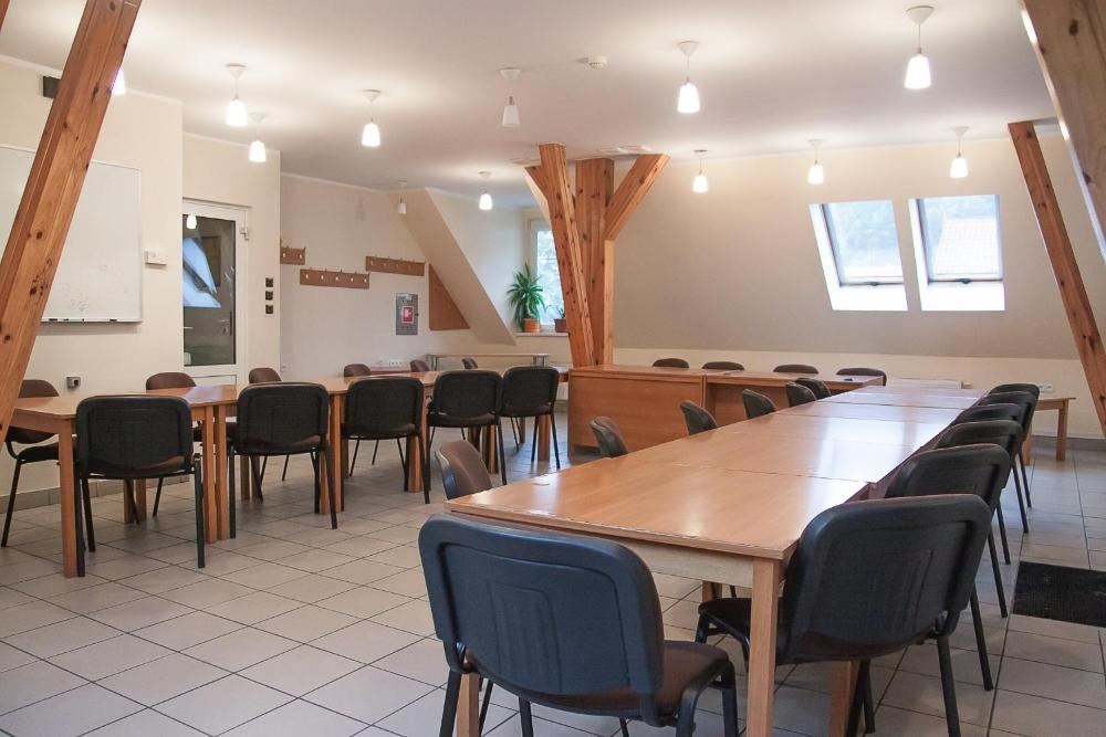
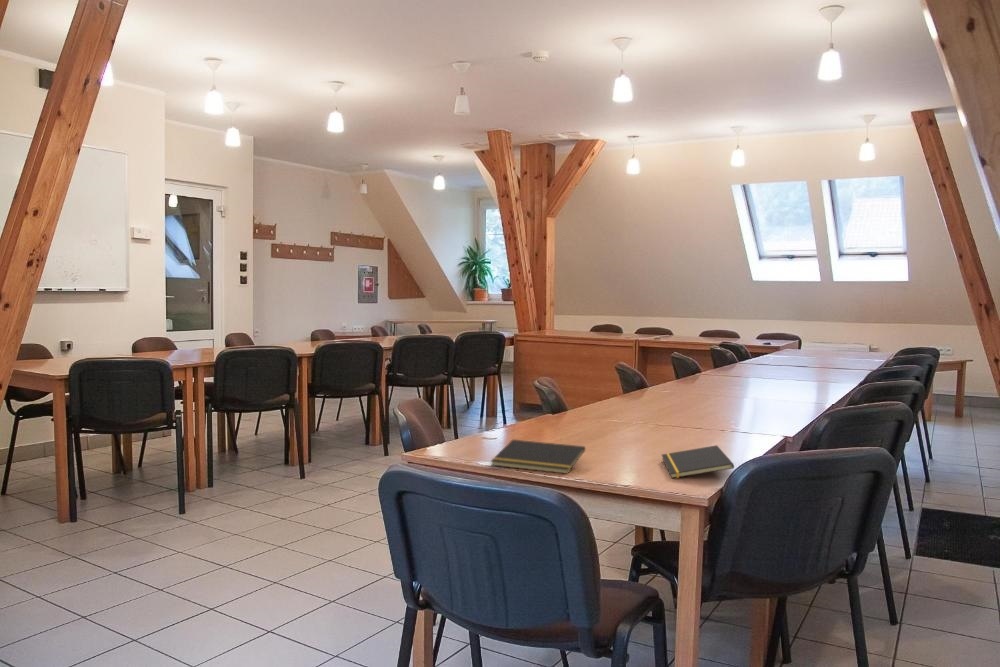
+ notepad (538, 455)
+ notepad (695, 461)
